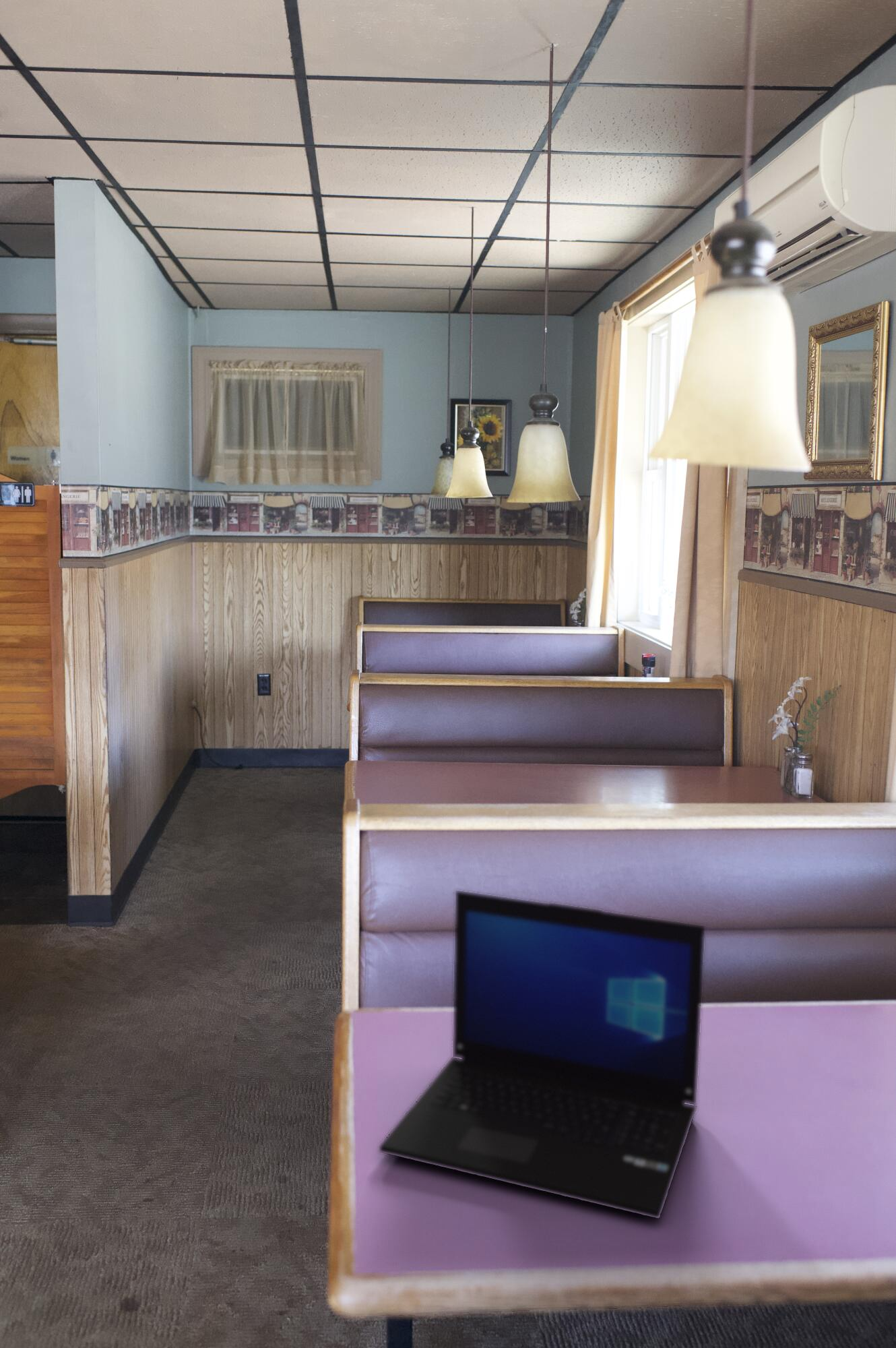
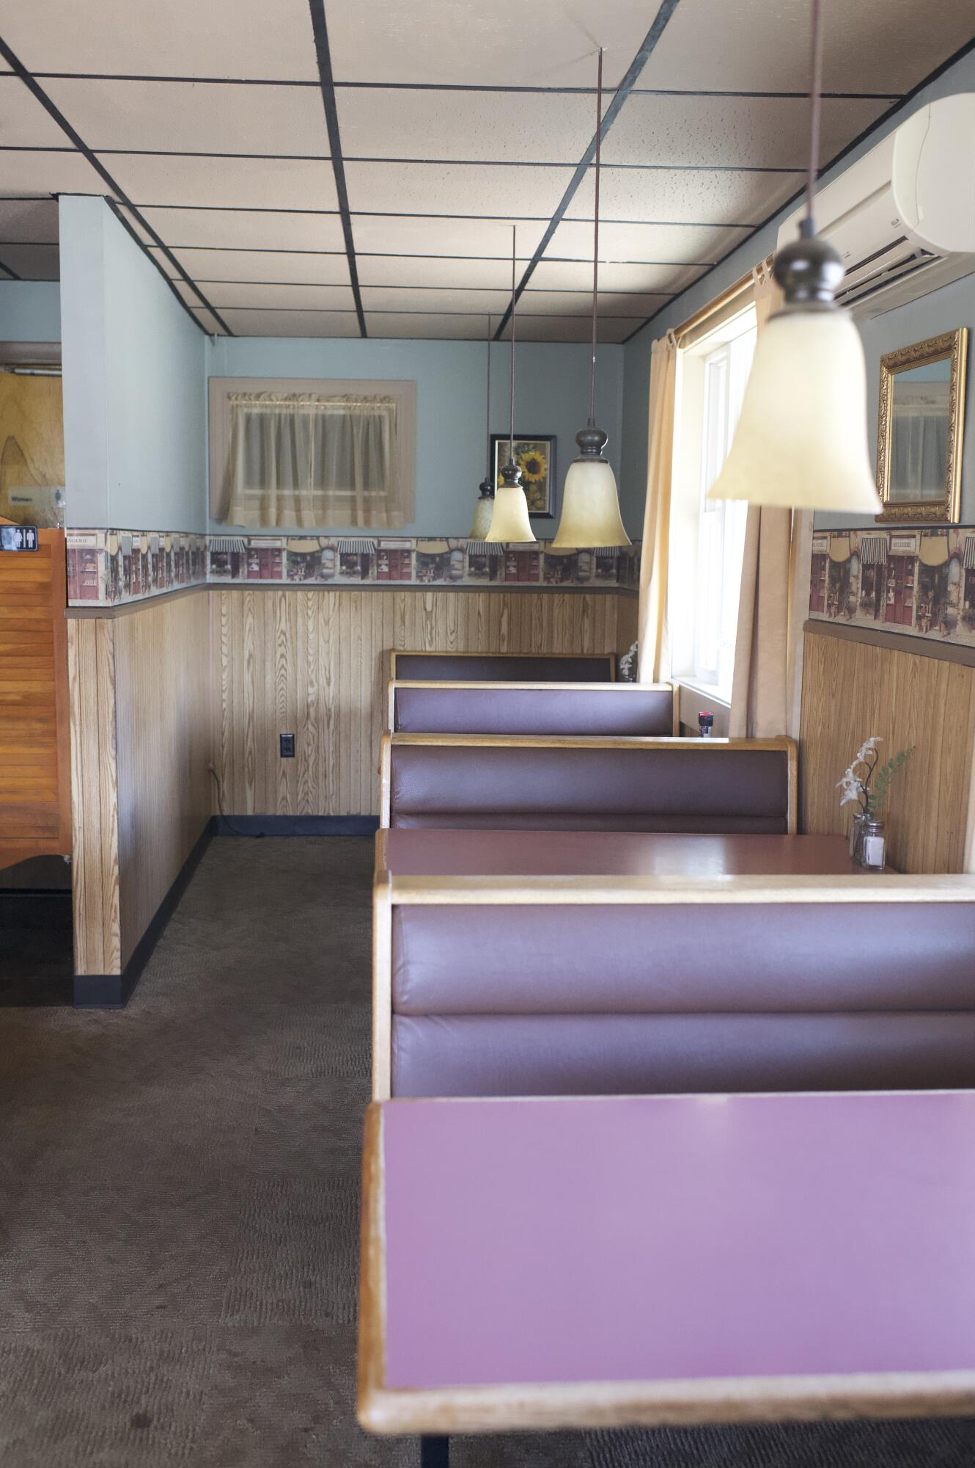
- laptop (546, 1036)
